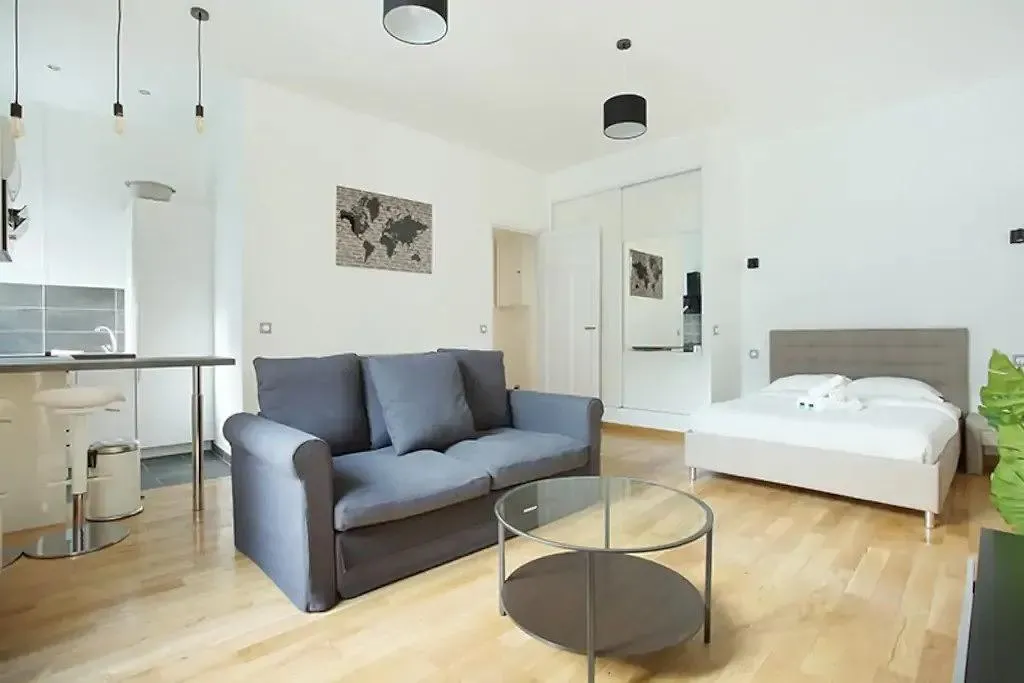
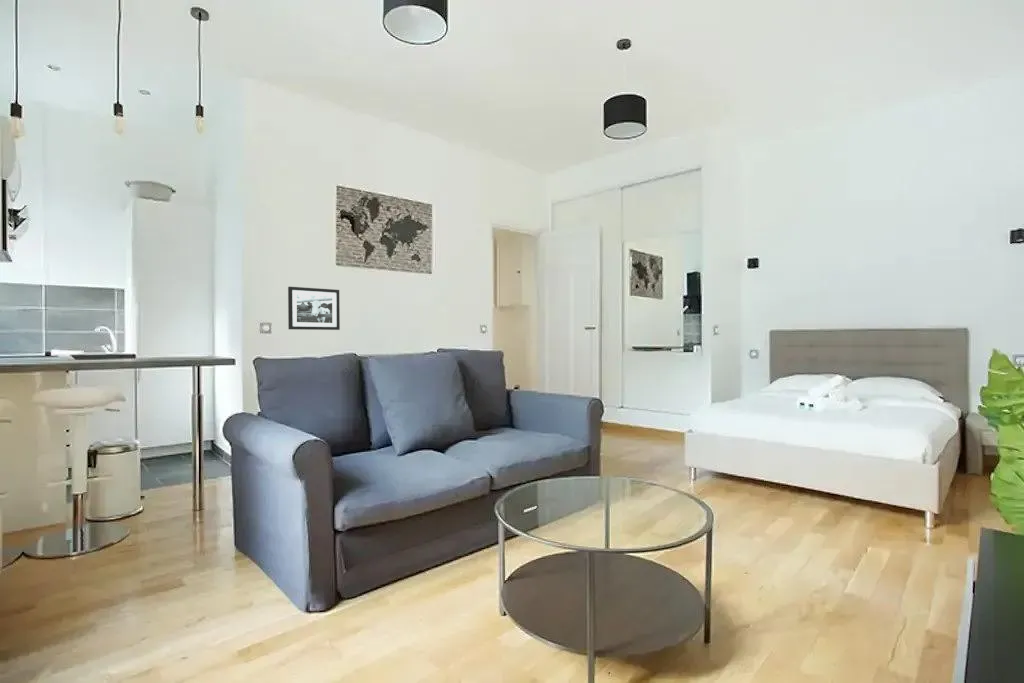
+ picture frame (314, 308)
